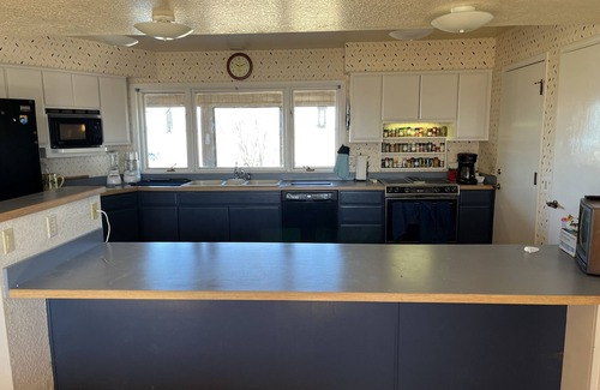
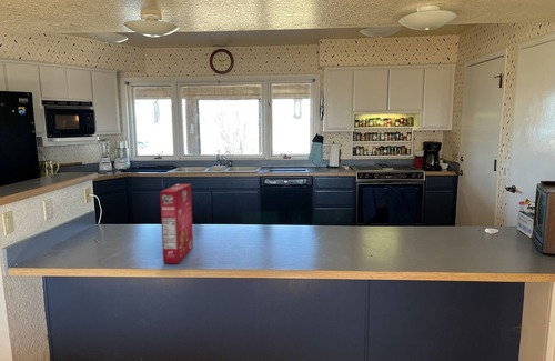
+ cereal box (178, 221)
